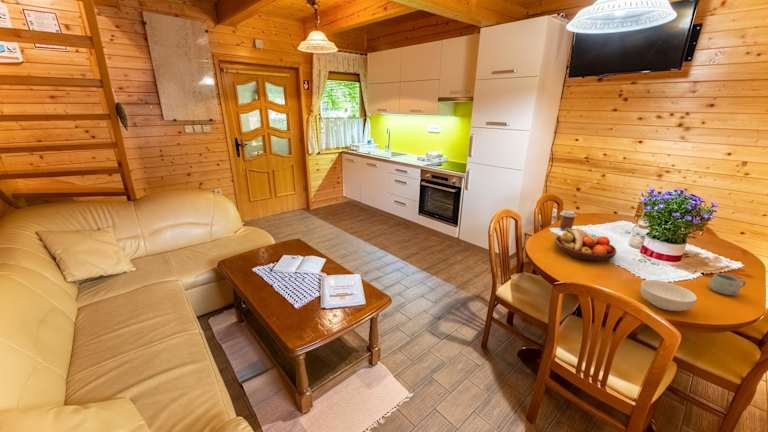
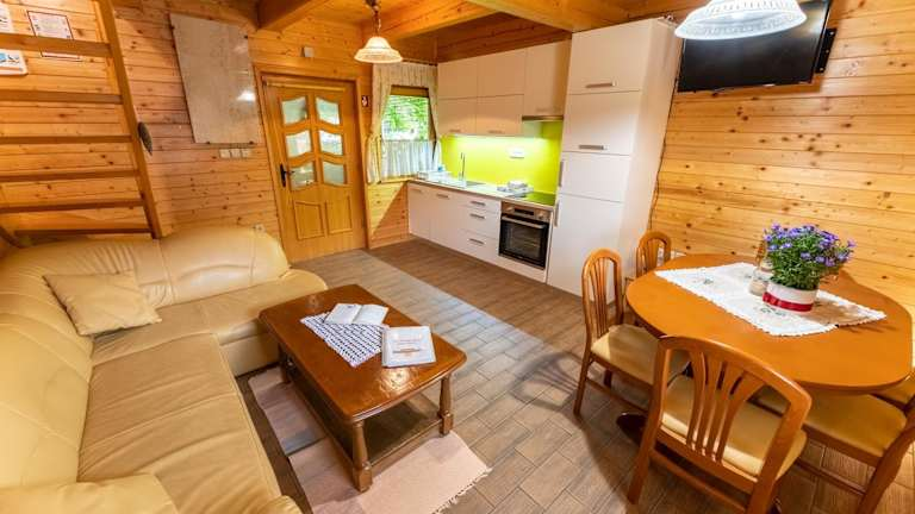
- mug (728, 284)
- coffee cup (567, 220)
- fruit bowl (584, 242)
- cereal bowl (665, 297)
